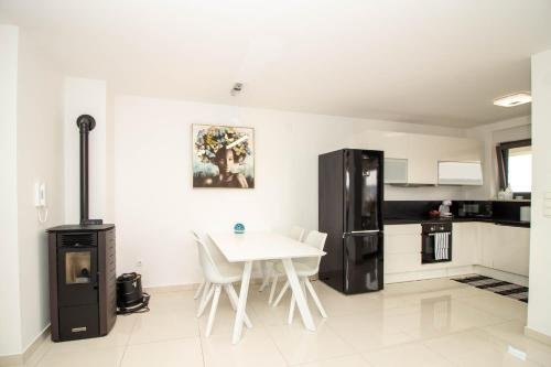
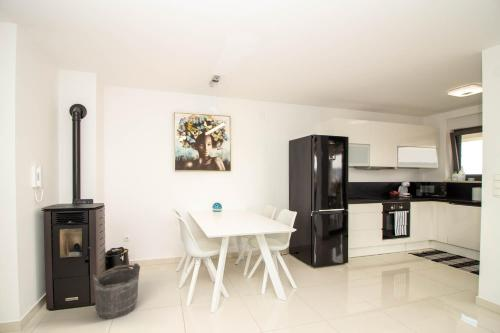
+ bucket (117, 287)
